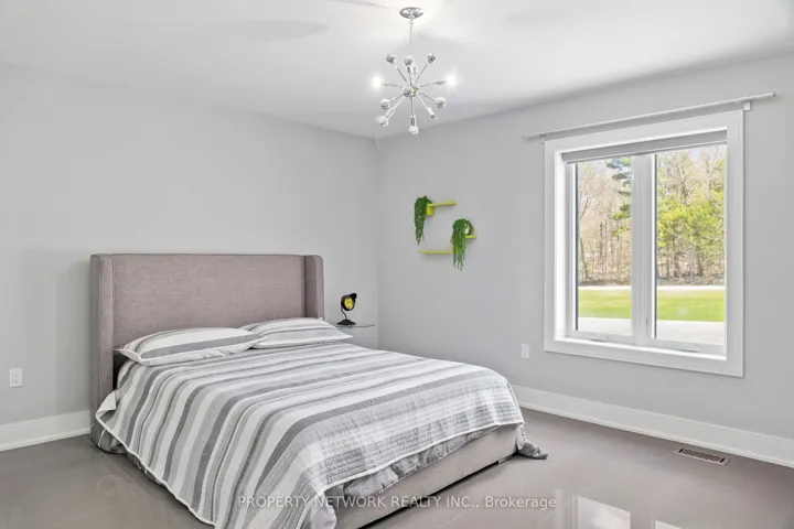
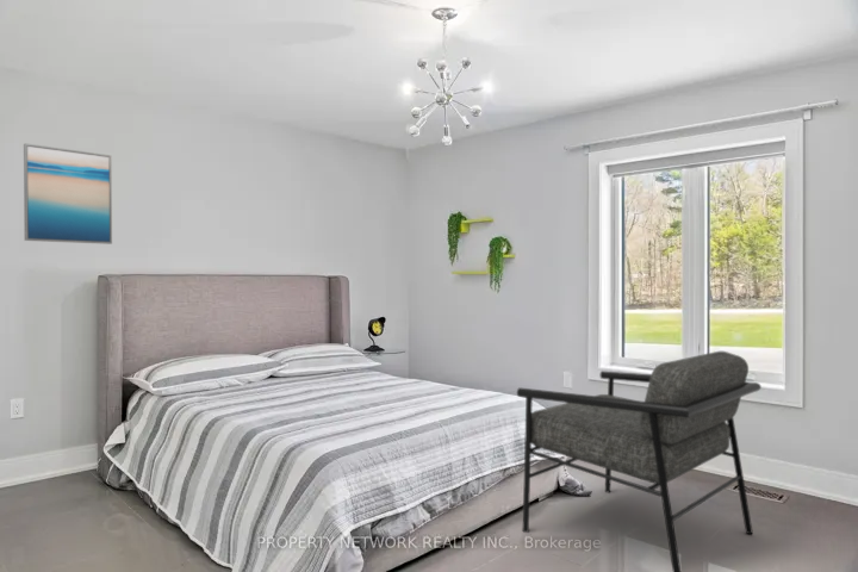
+ wall art (69, 195)
+ armchair (636, 441)
